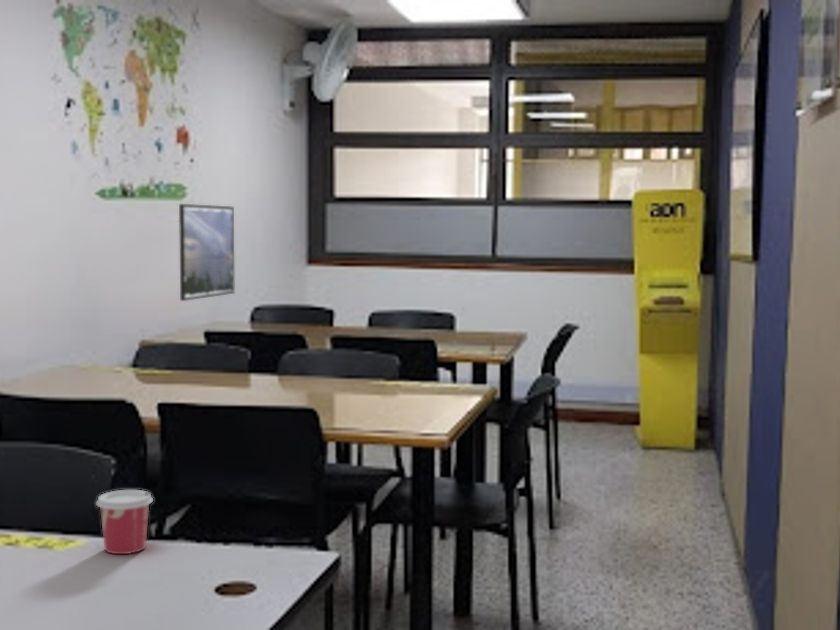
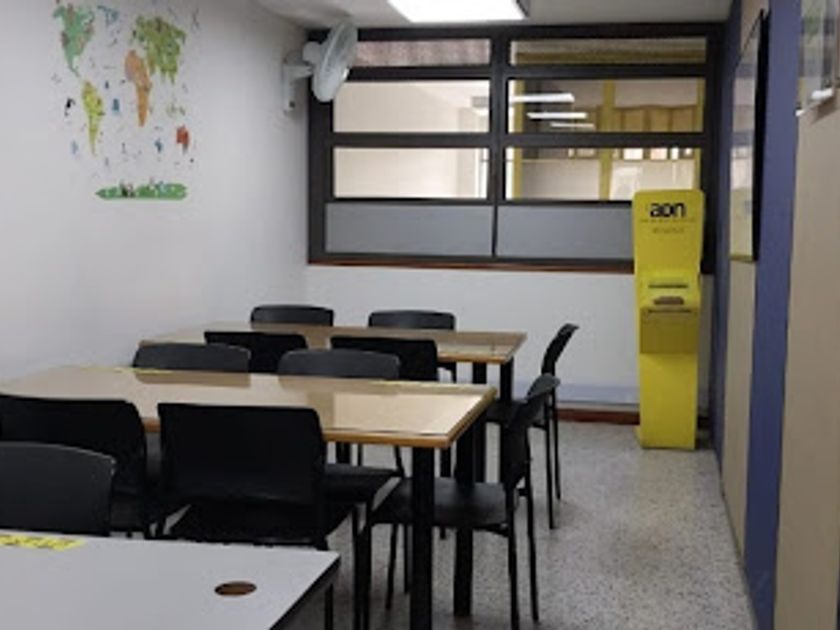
- cup (125, 522)
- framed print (208, 251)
